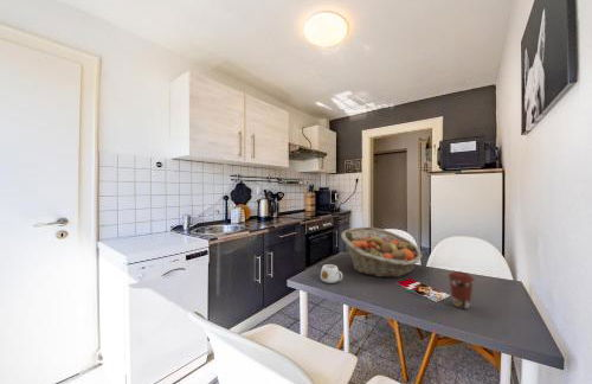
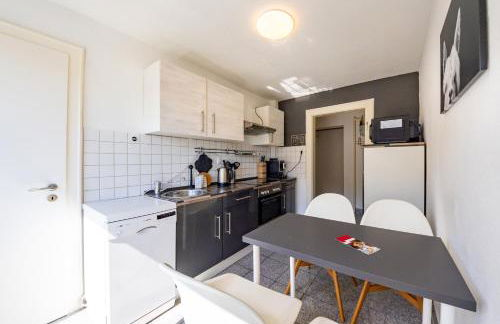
- mug (332, 274)
- coffee cup (461, 289)
- fruit basket (380, 249)
